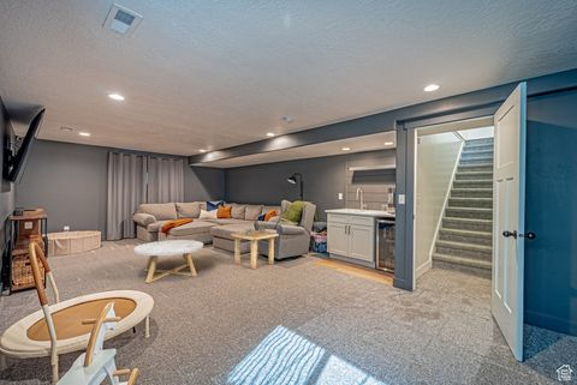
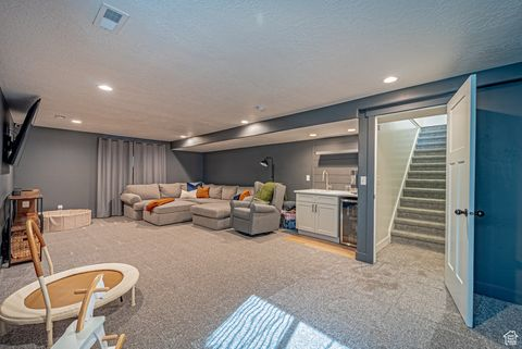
- side table (254, 245)
- coffee table (169, 254)
